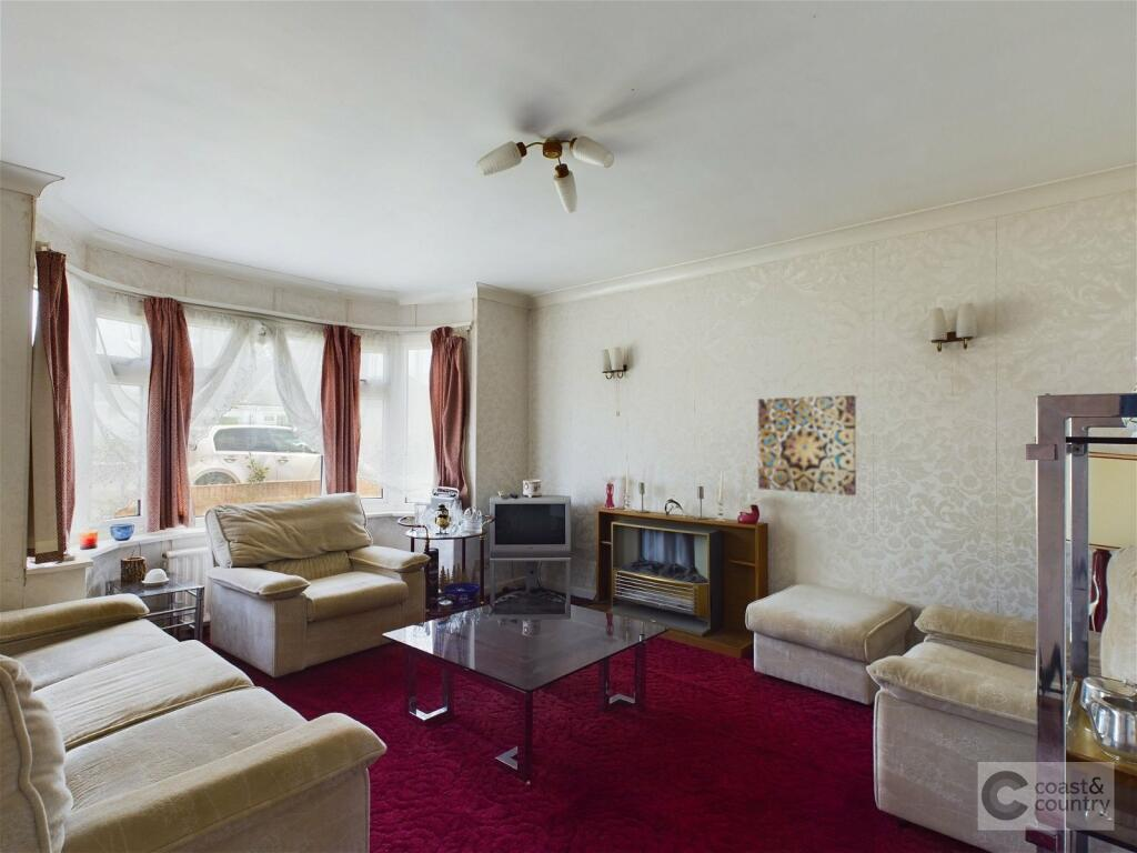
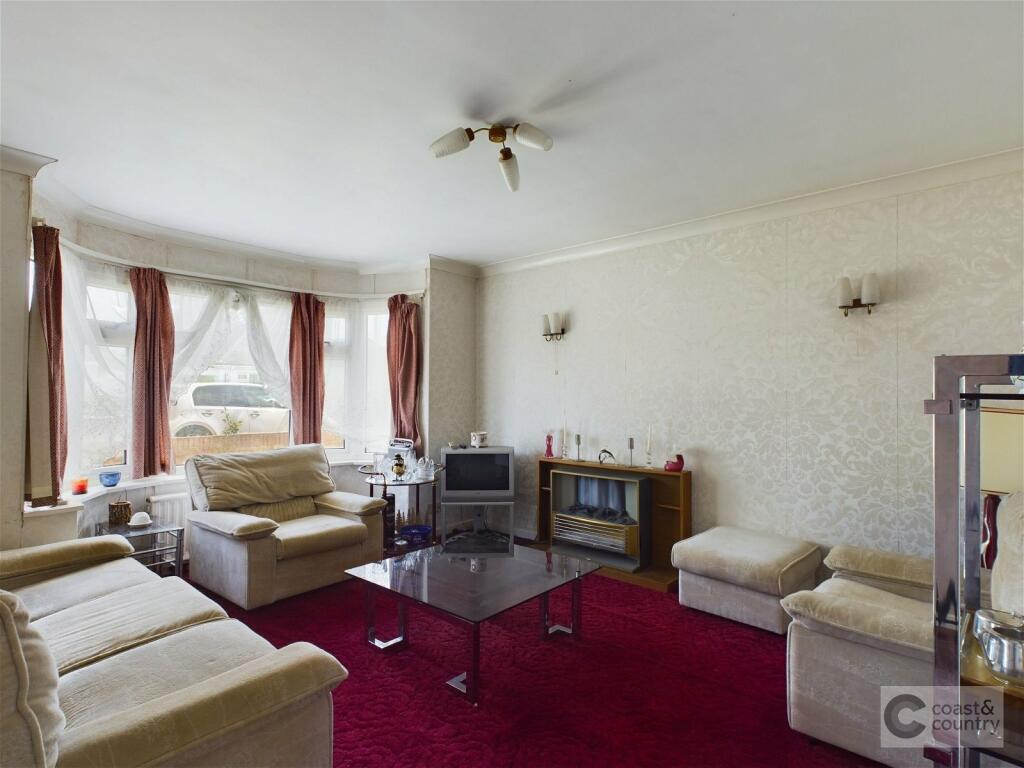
- wall art (804, 444)
